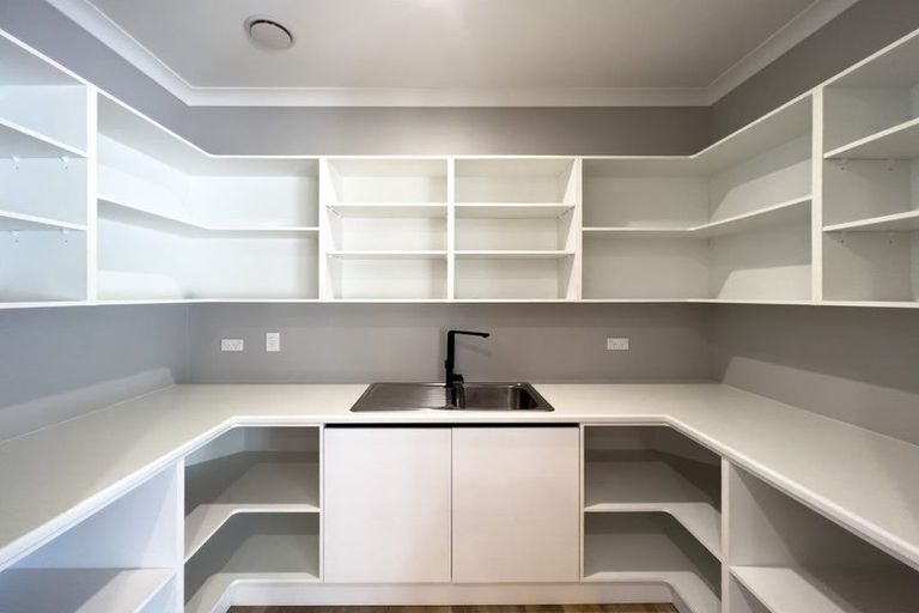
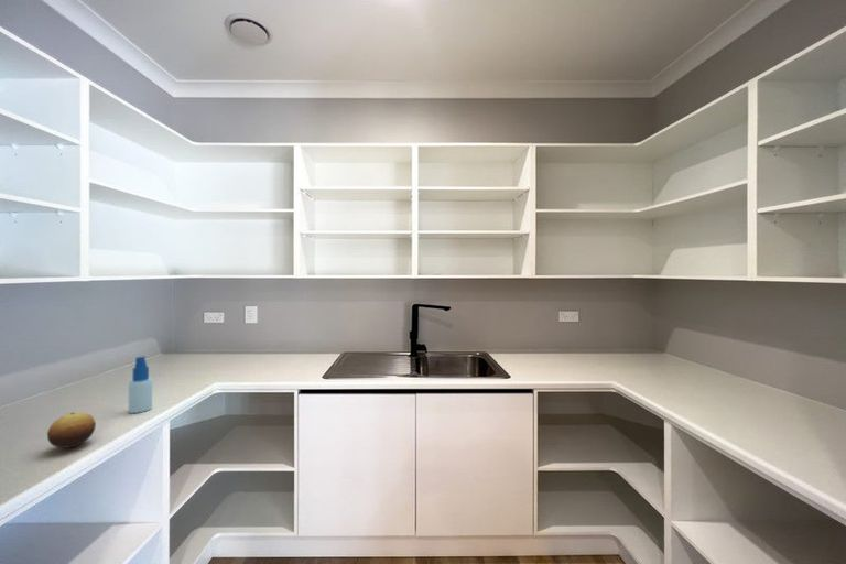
+ fruit (72, 430)
+ spray bottle (140, 382)
